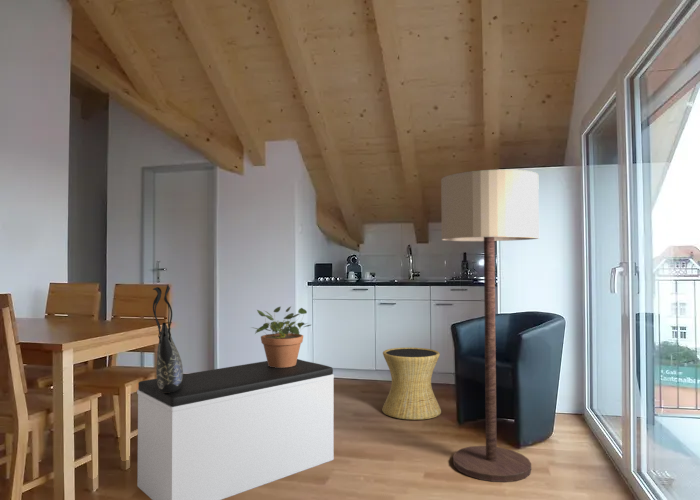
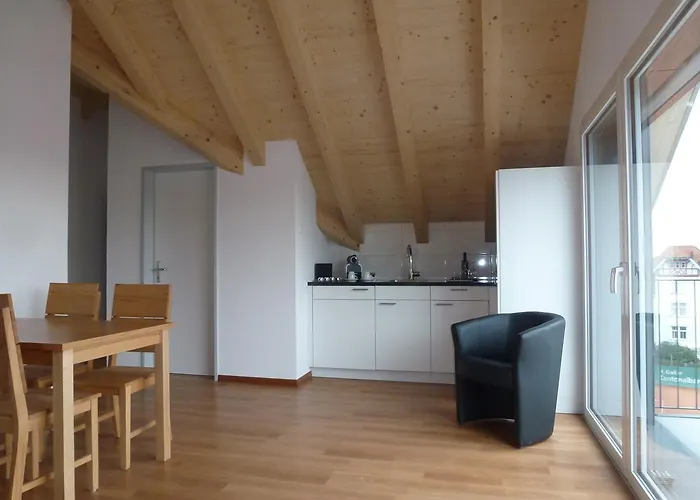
- floor lamp (490, 320)
- side table (411, 381)
- tote bag (170, 335)
- bench (241, 422)
- potted plant (280, 336)
